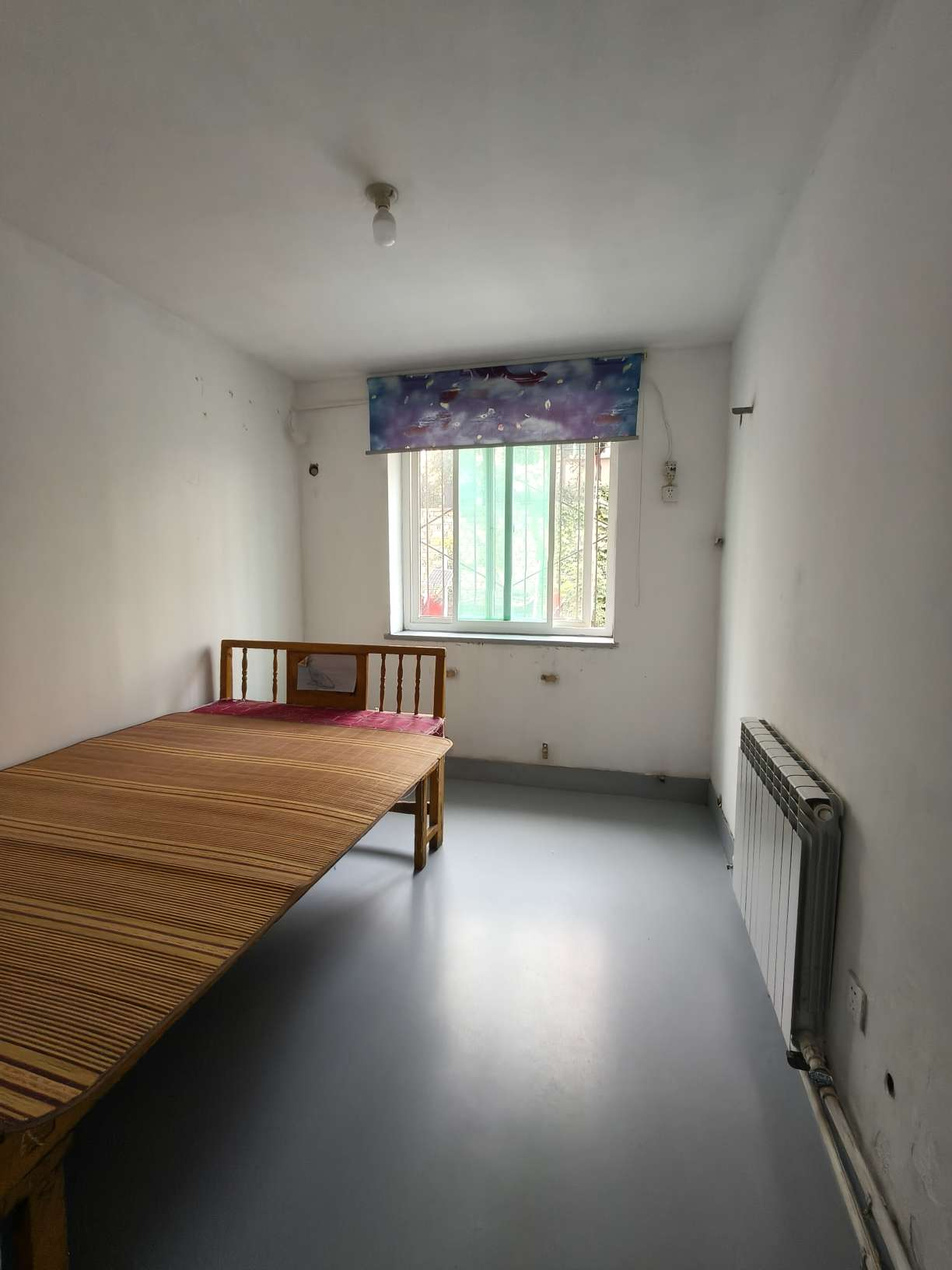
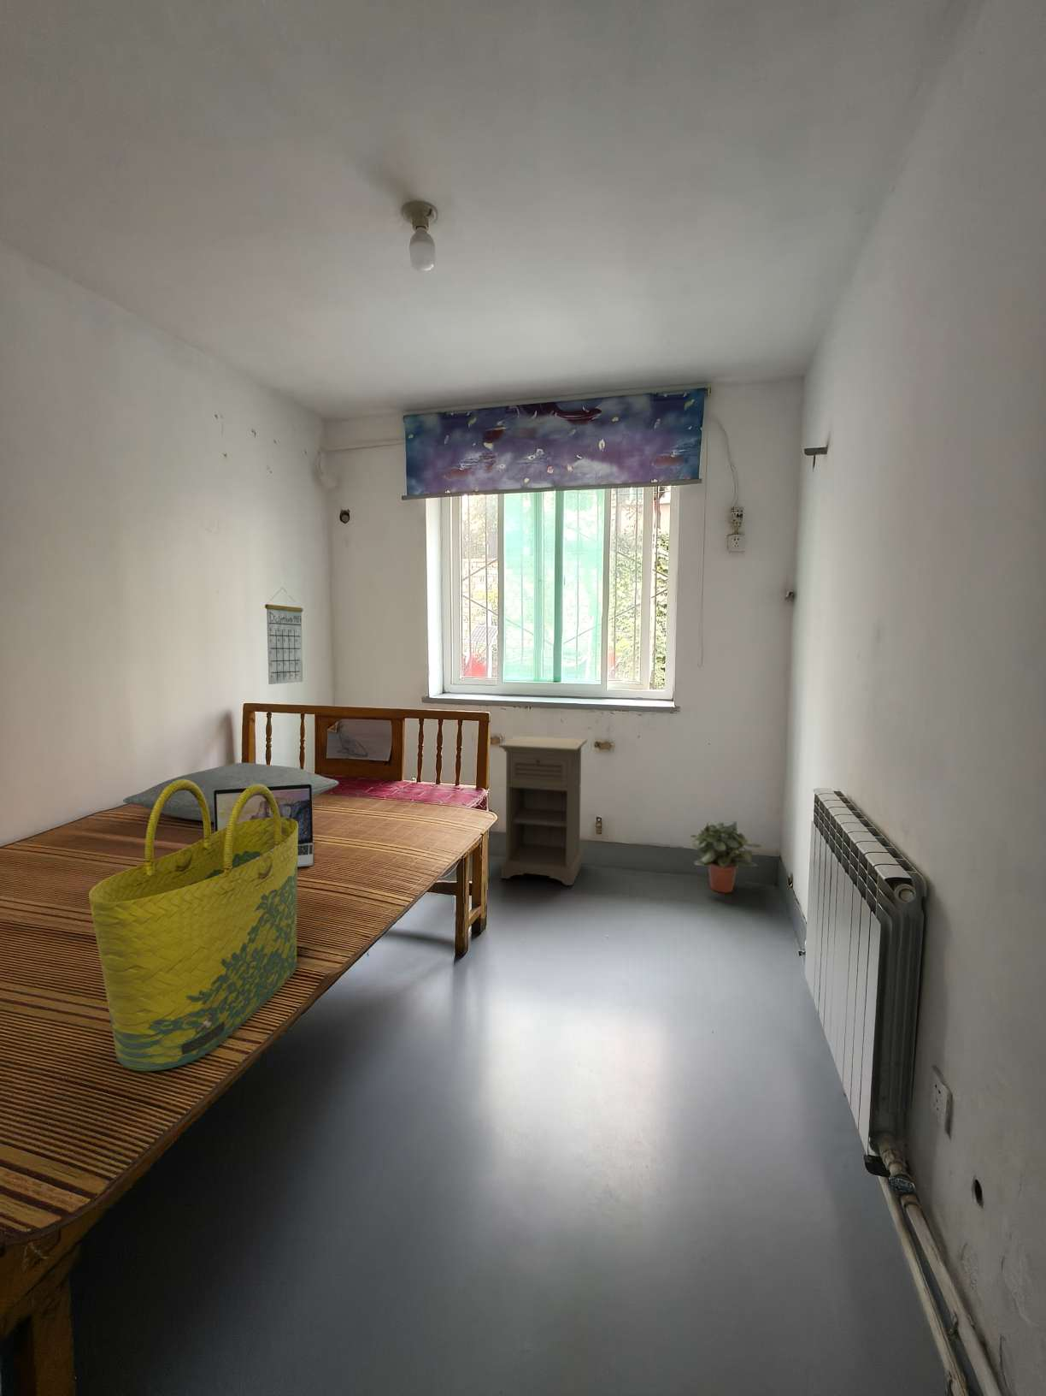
+ pillow (240, 787)
+ nightstand (544, 807)
+ potted plant (723, 854)
+ tote bag (216, 896)
+ calendar (285, 635)
+ laptop (262, 818)
